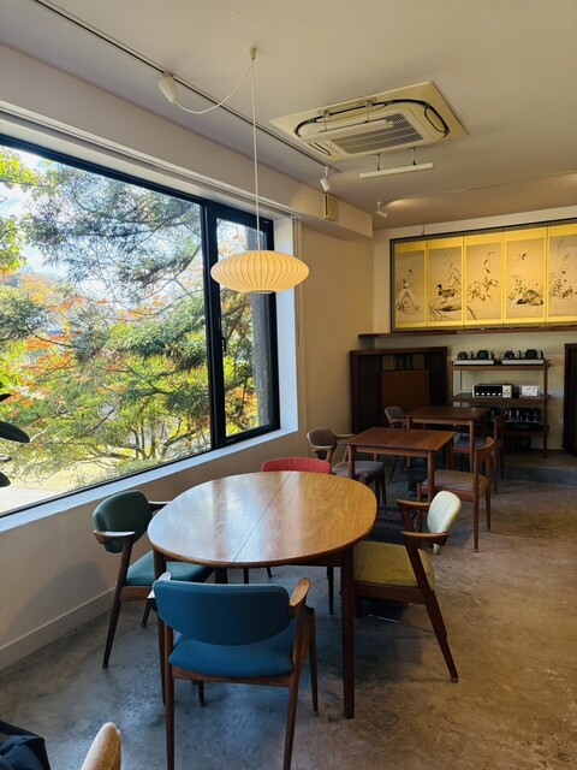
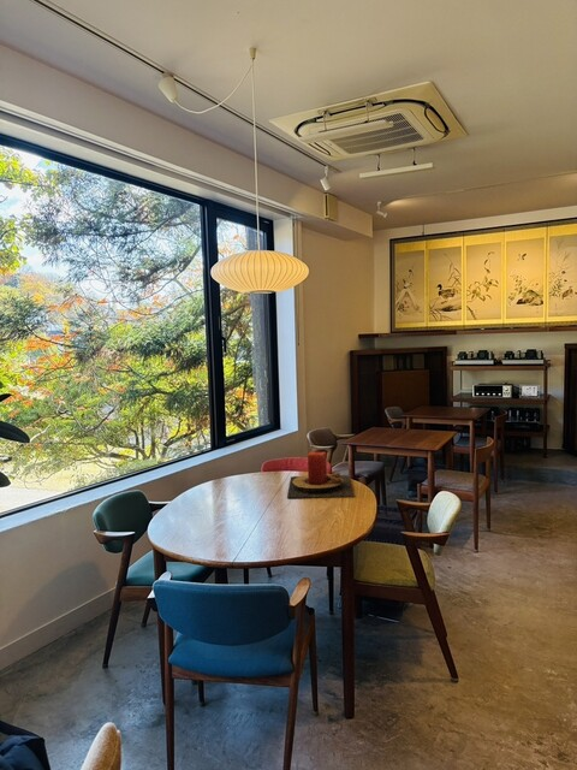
+ candle (320, 468)
